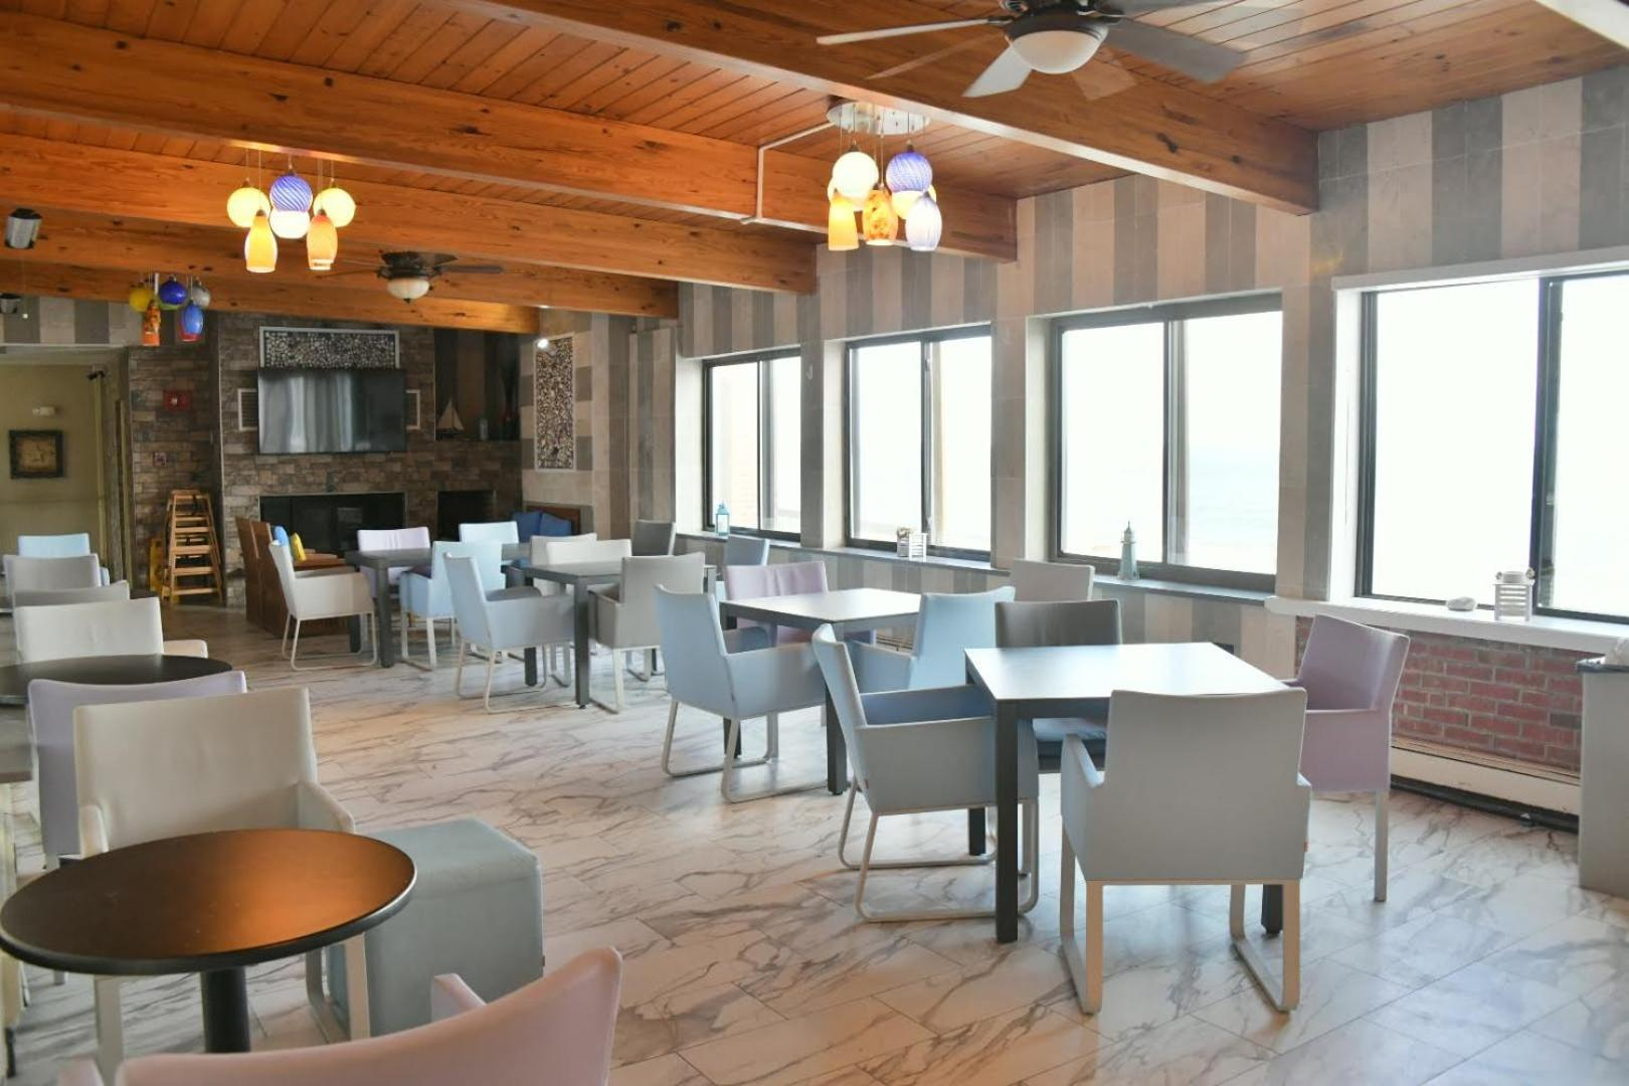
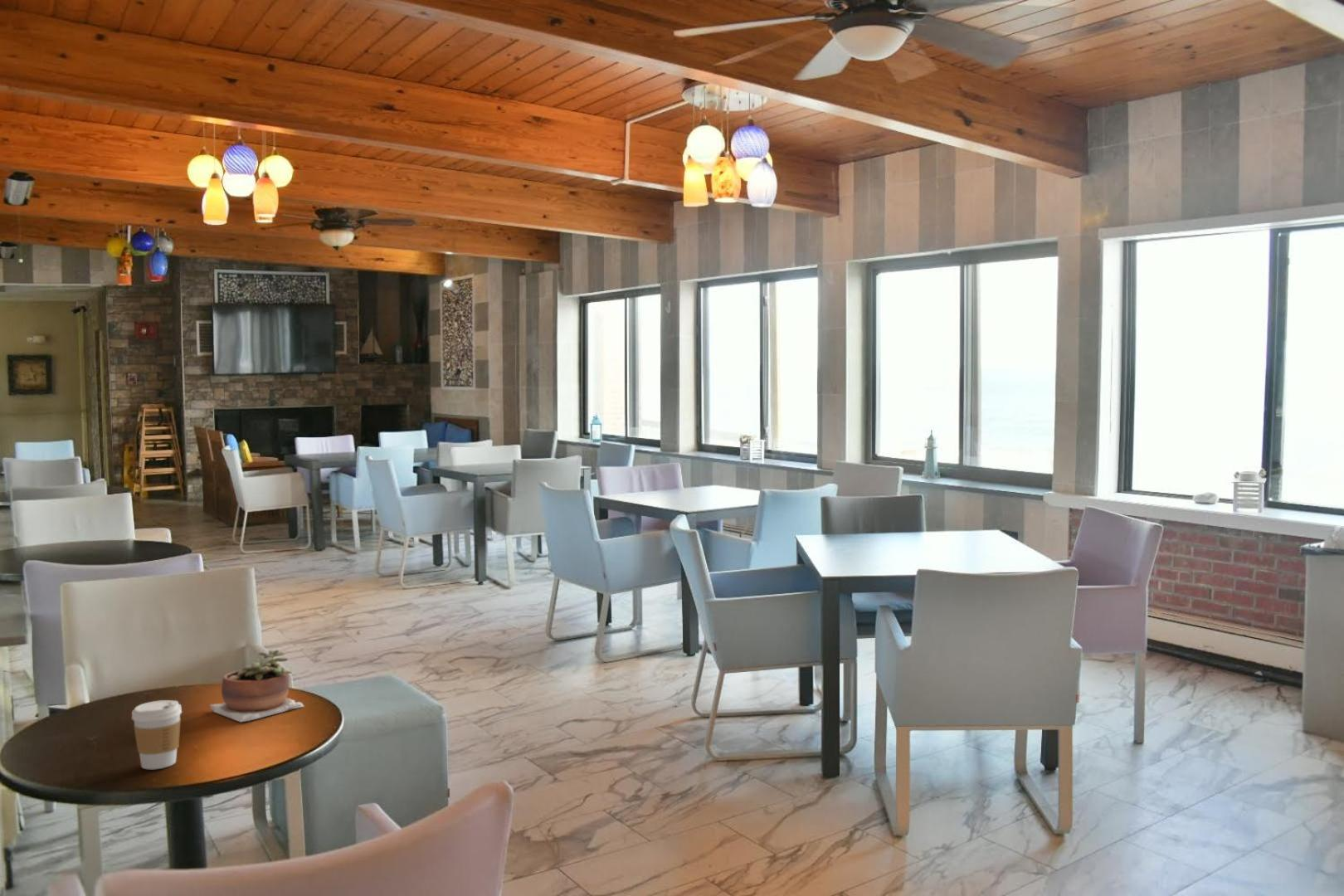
+ succulent plant (256, 679)
+ coffee cup (158, 733)
